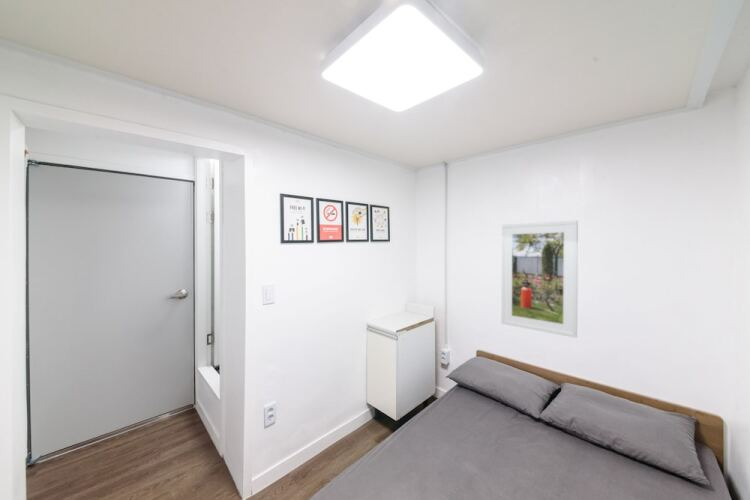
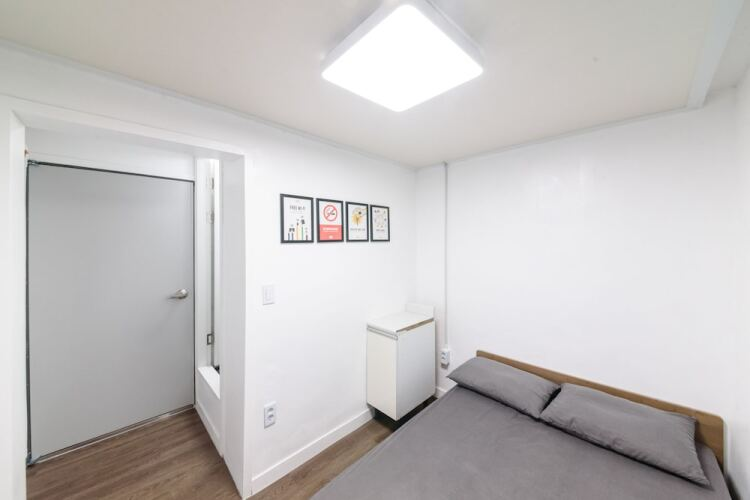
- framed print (536, 276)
